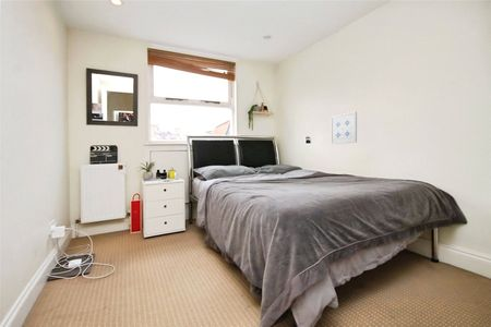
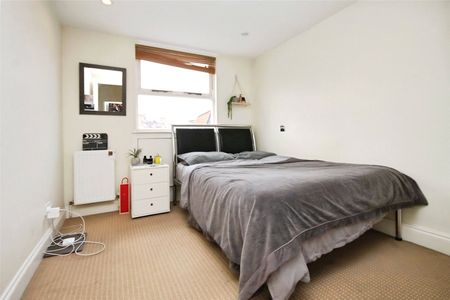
- wall art (343, 129)
